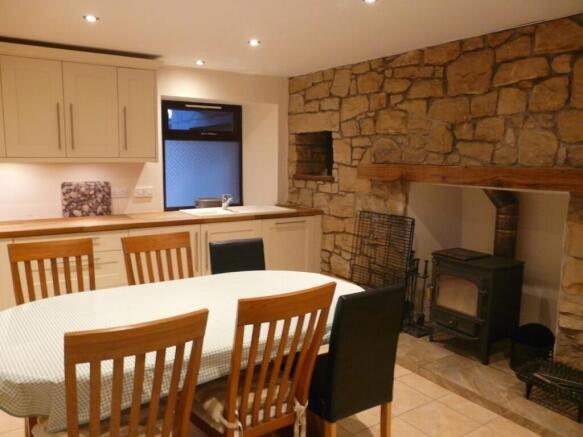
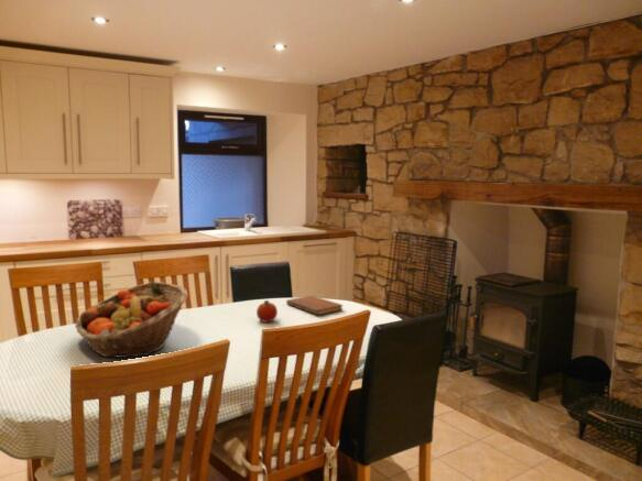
+ fruit (266, 309)
+ fruit basket (132, 317)
+ notebook (314, 304)
